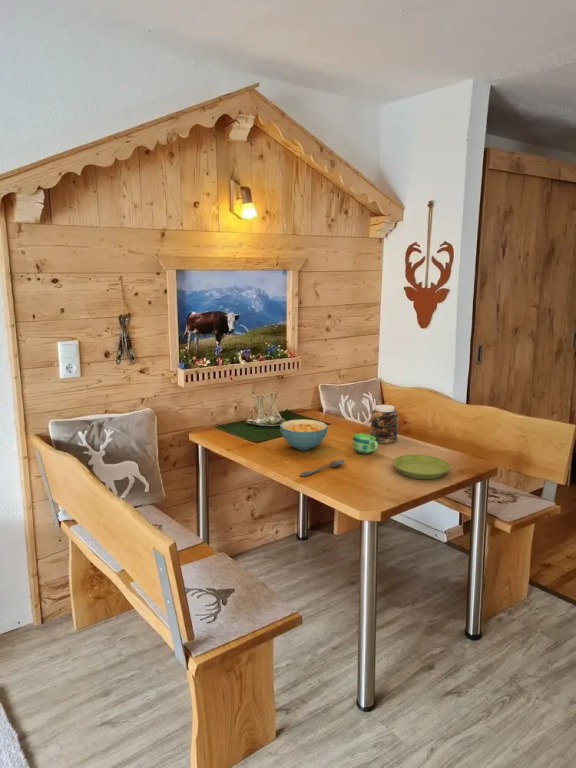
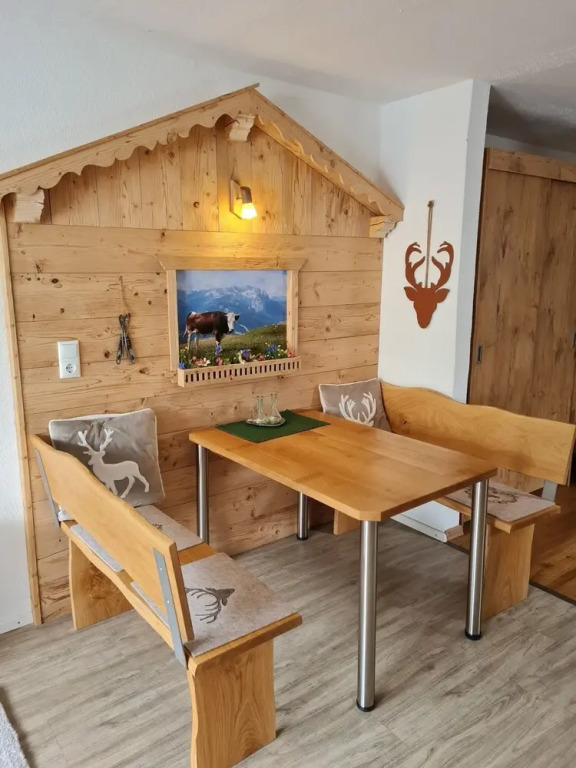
- jar (384, 423)
- cup (366, 444)
- spoon (322, 467)
- cereal bowl (303, 436)
- saucer (420, 467)
